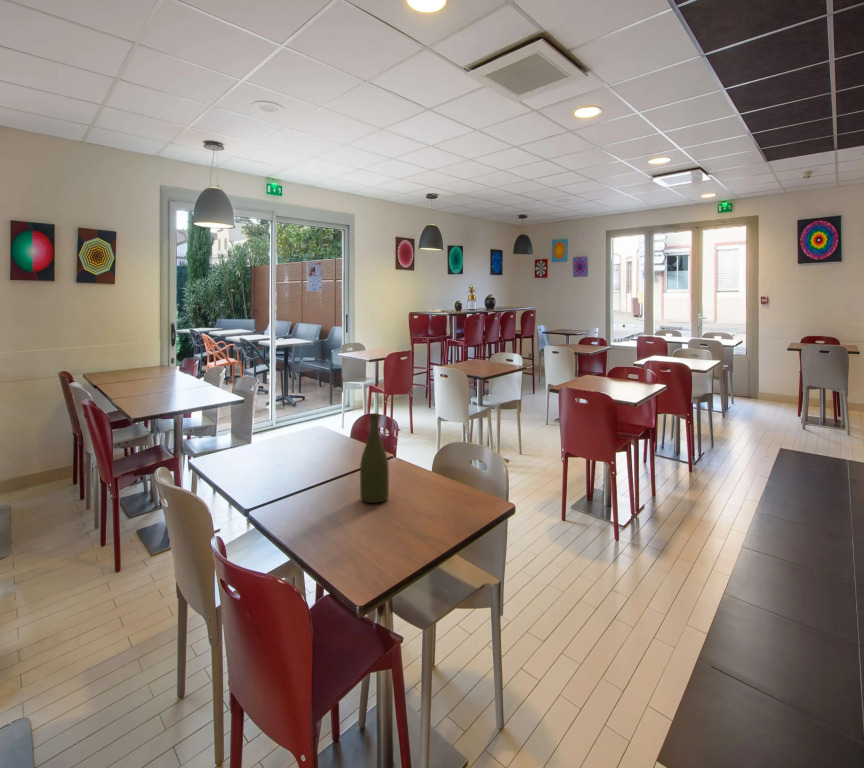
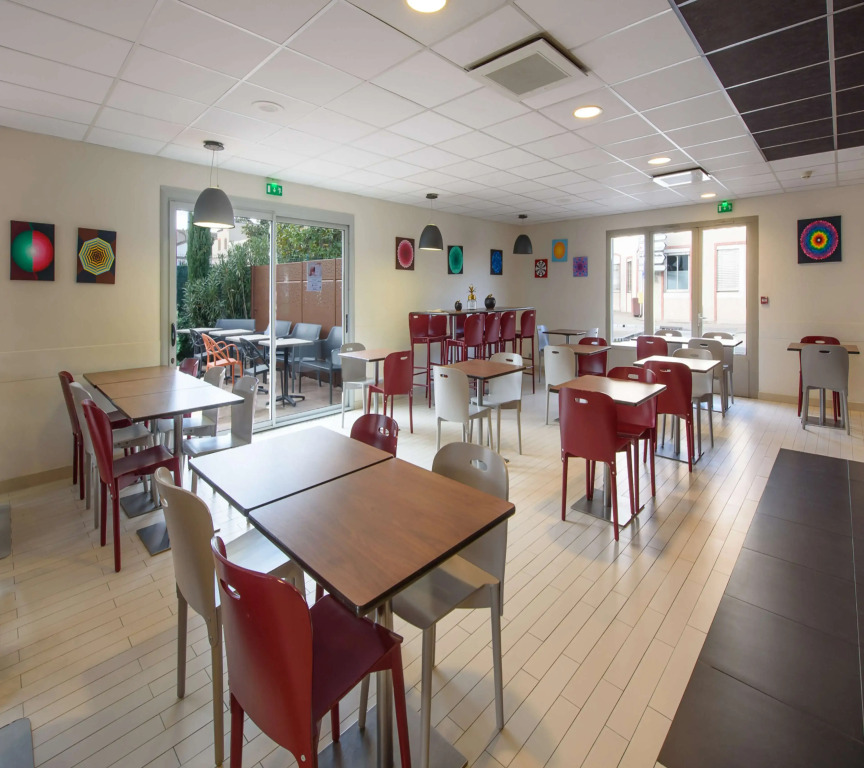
- bottle (374, 456)
